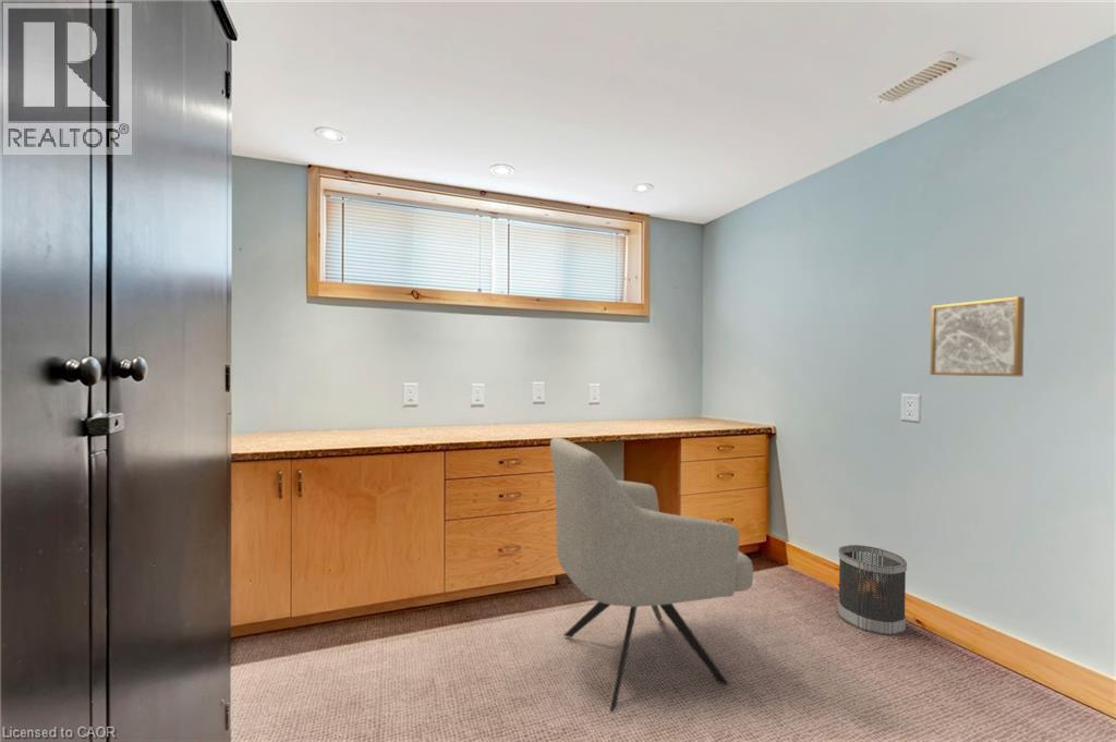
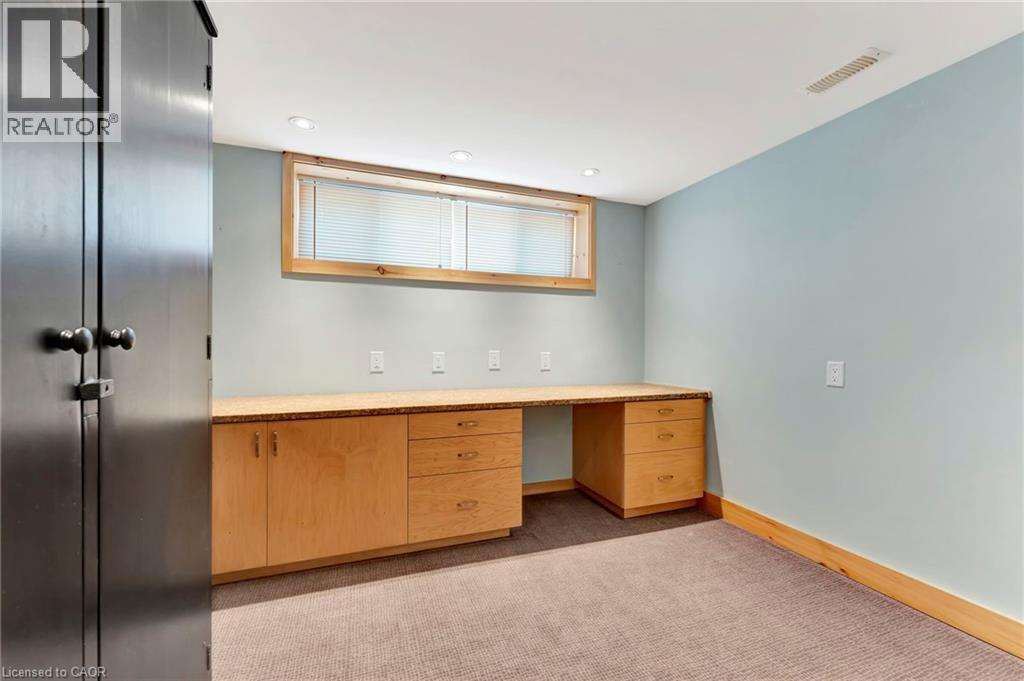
- wall art (973, 338)
- chair (640, 549)
- wastebasket (871, 587)
